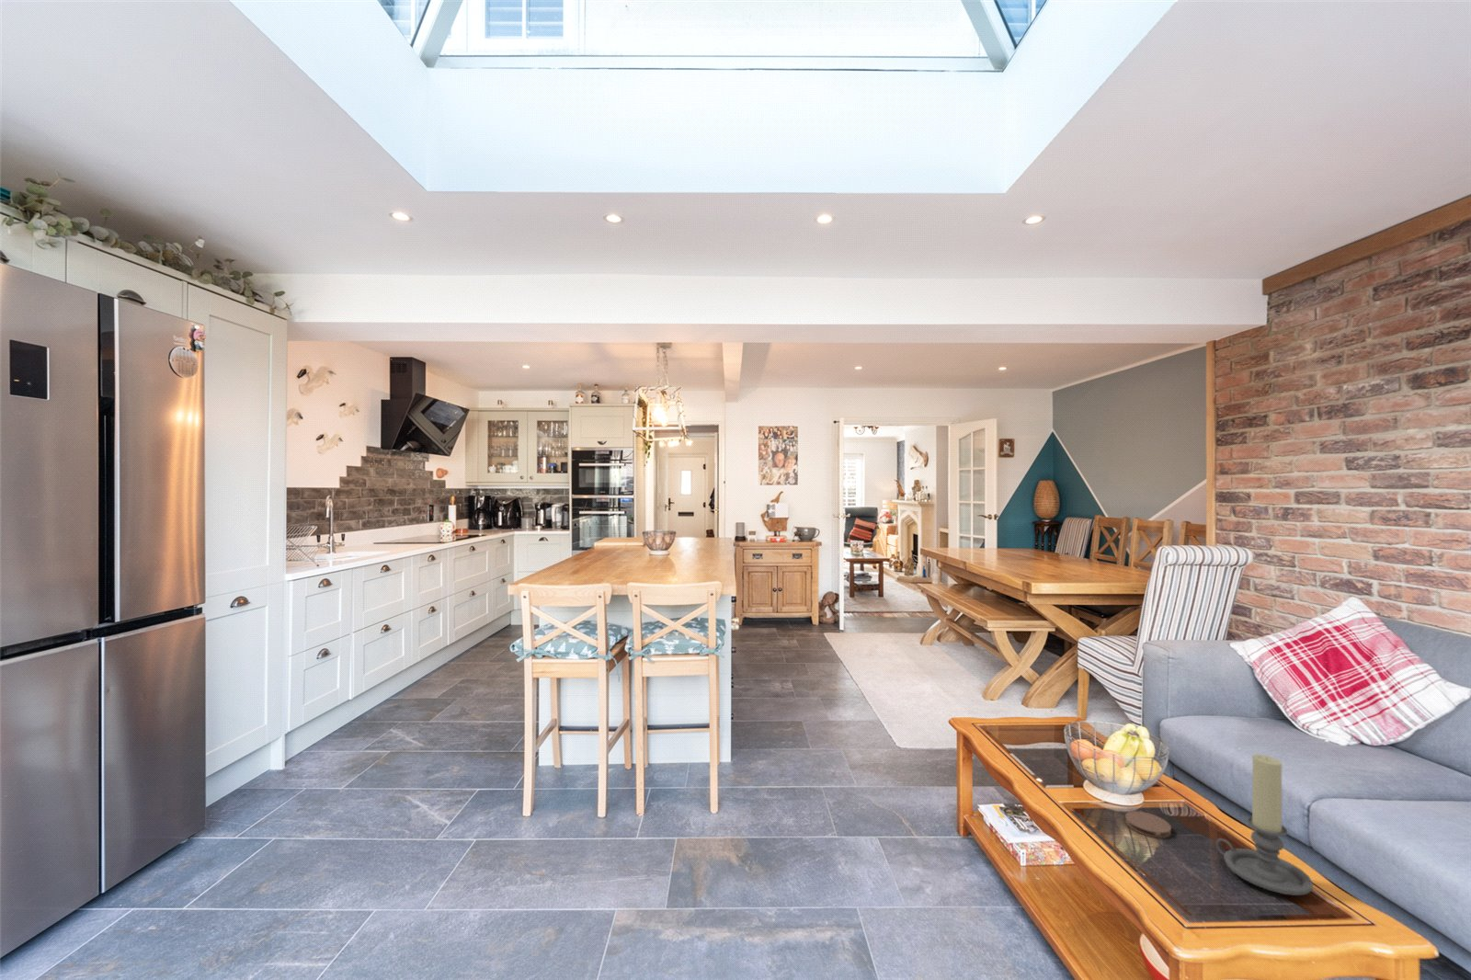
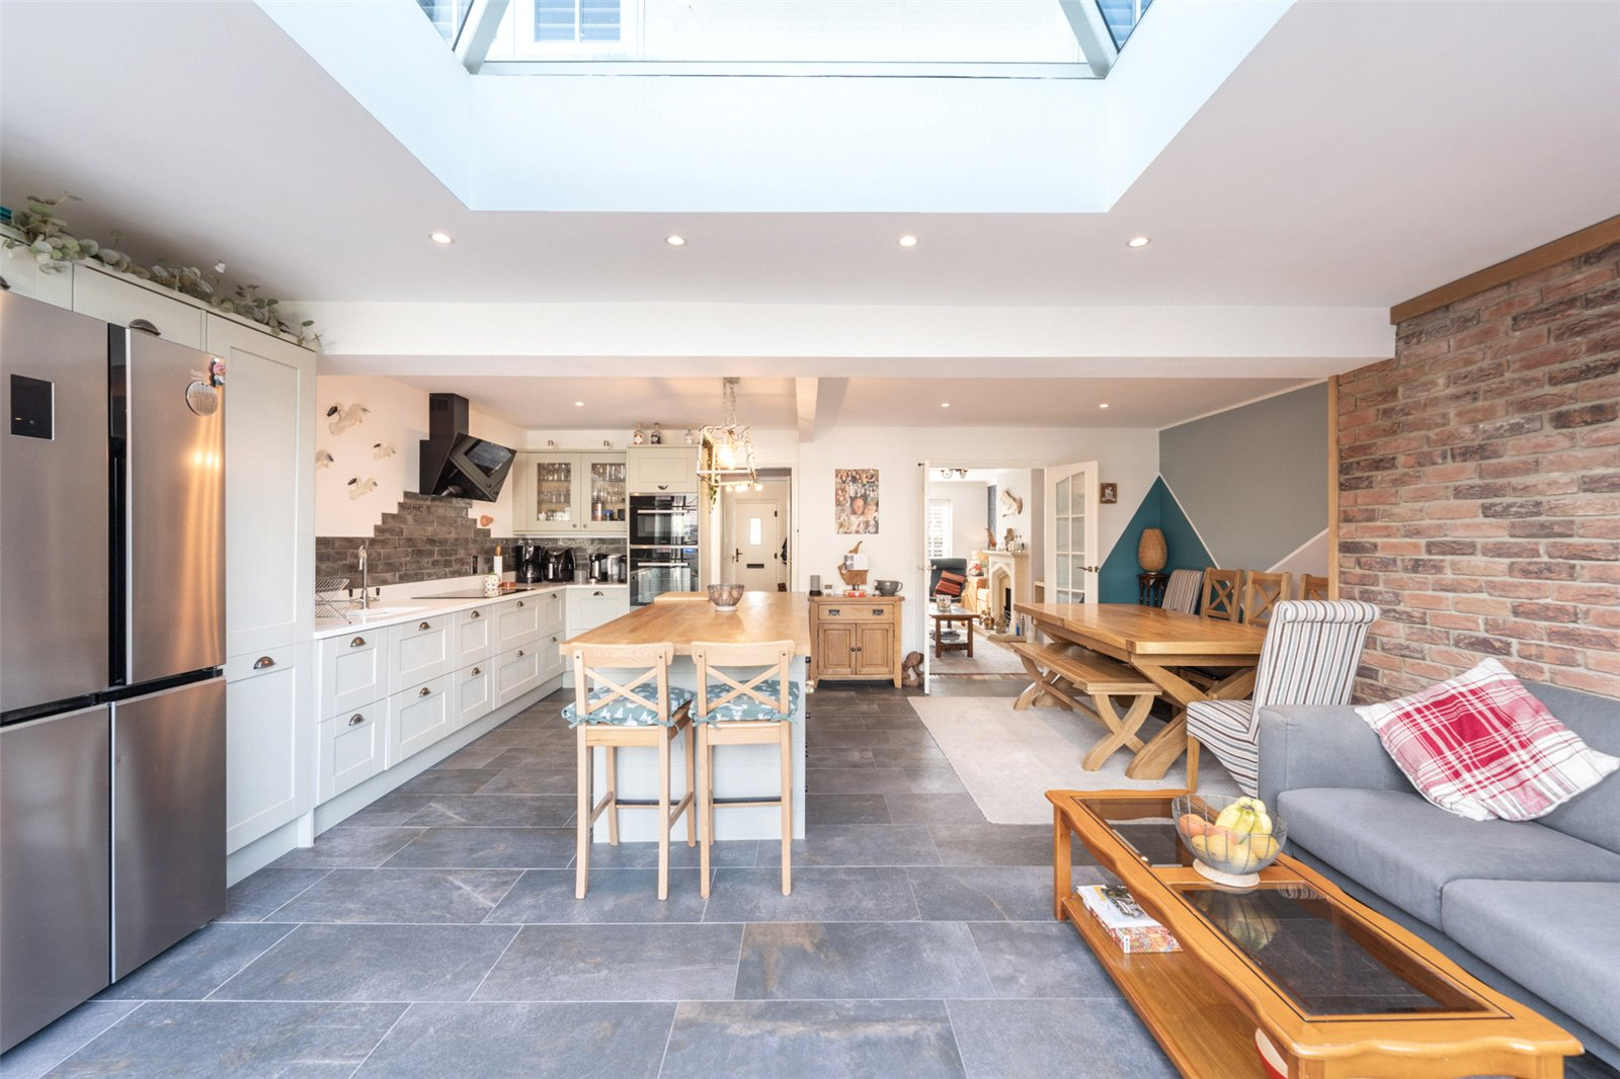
- coaster (1147, 824)
- candle holder (1259, 814)
